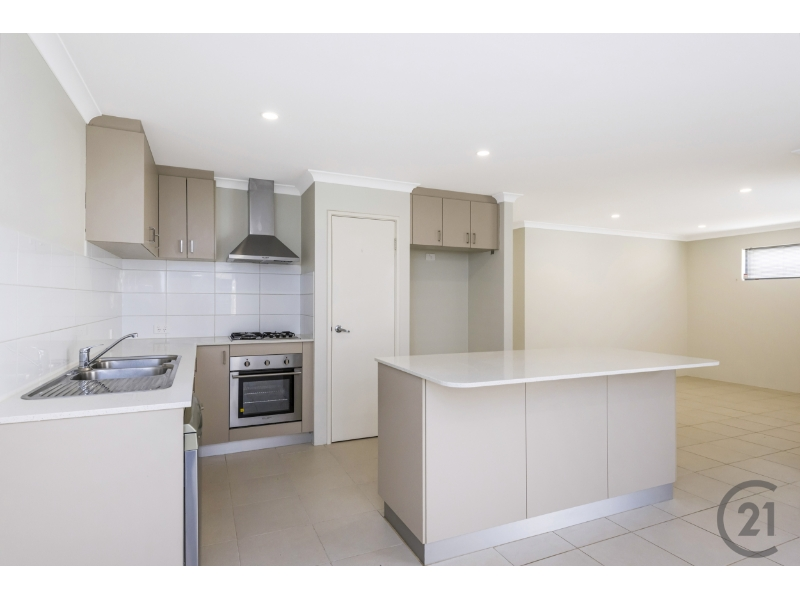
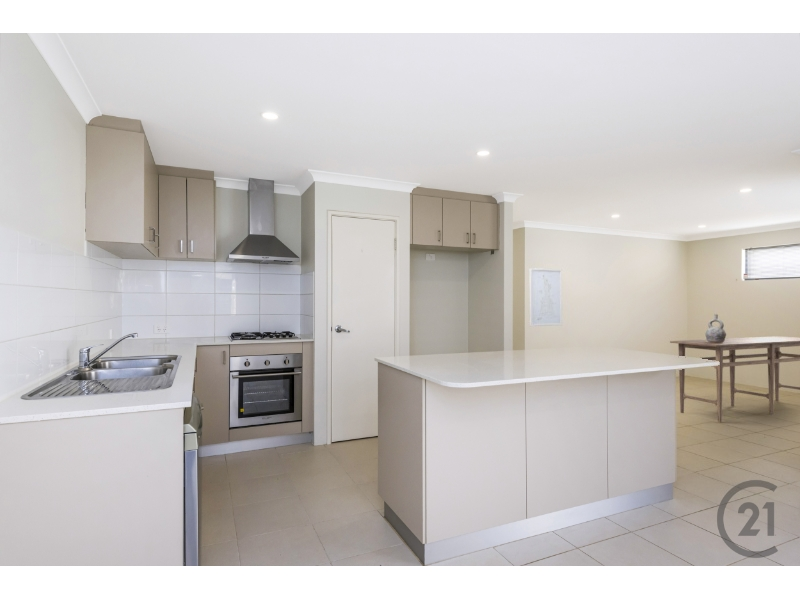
+ ceramic vessel (715, 328)
+ dining table (751, 364)
+ wall art (546, 297)
